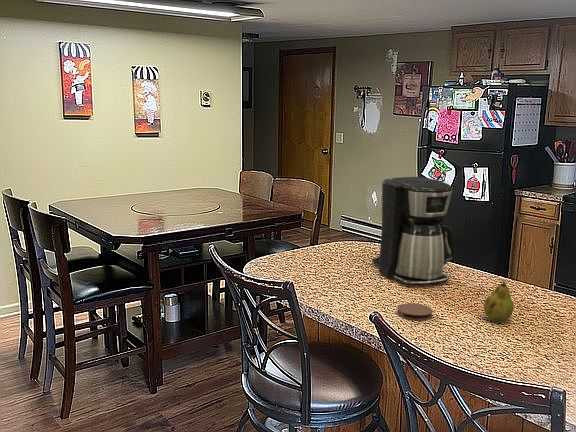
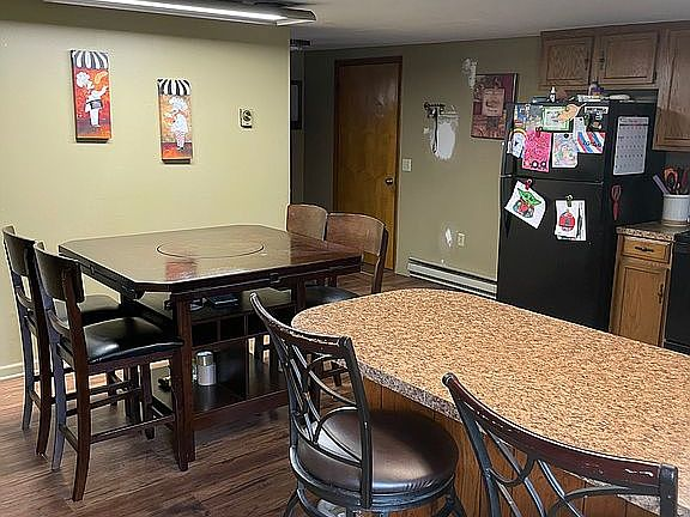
- fruit (499, 299)
- coaster (414, 311)
- coffee maker (416, 226)
